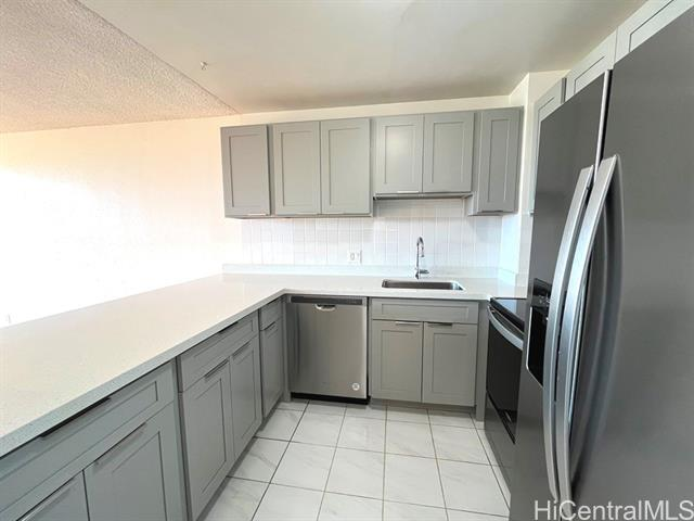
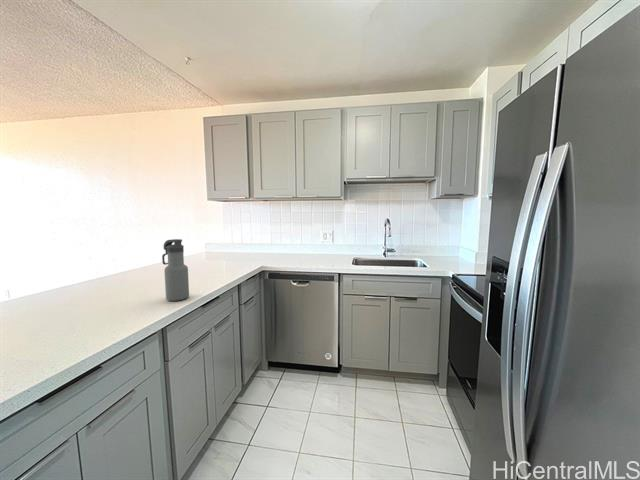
+ water bottle (176, 269)
